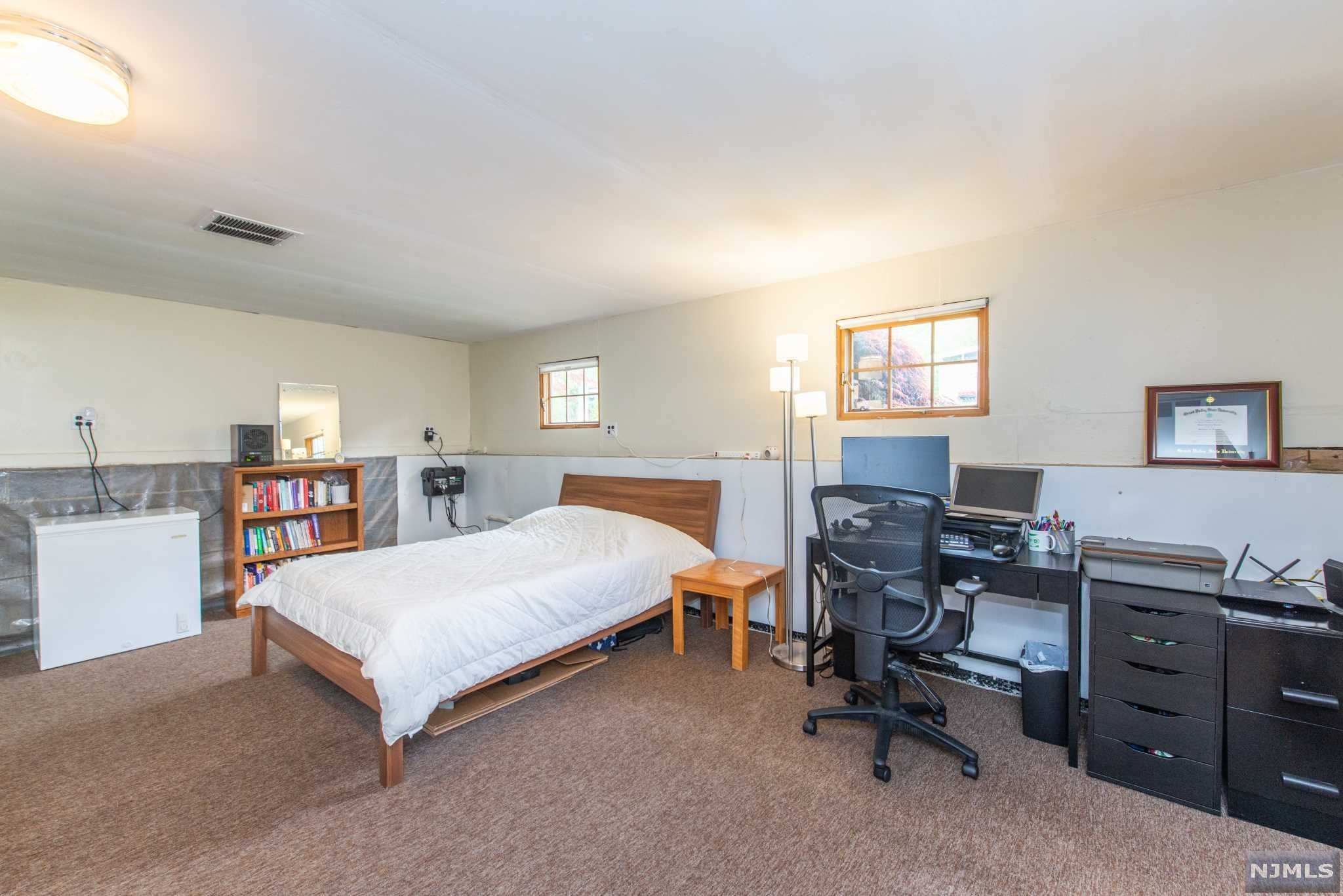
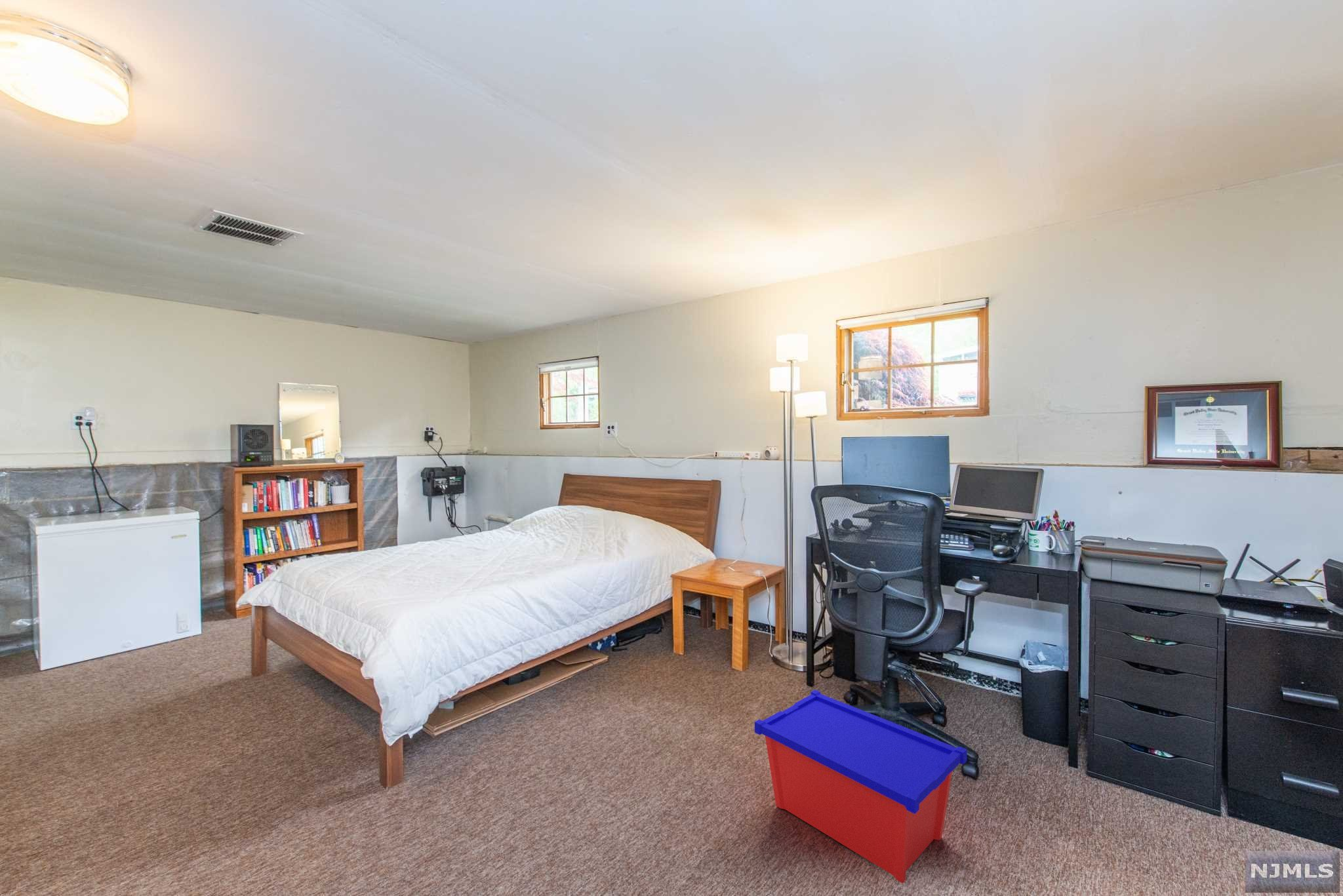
+ storage bin (855, 778)
